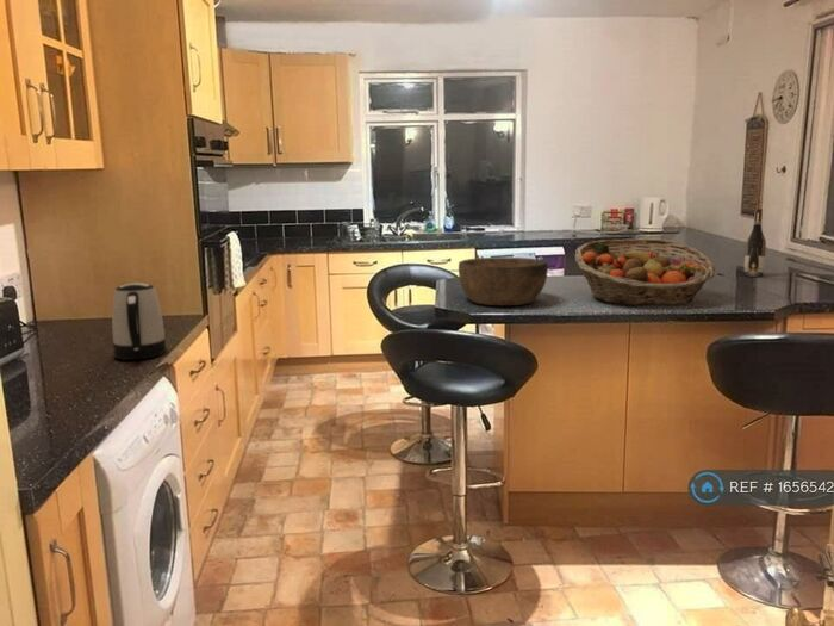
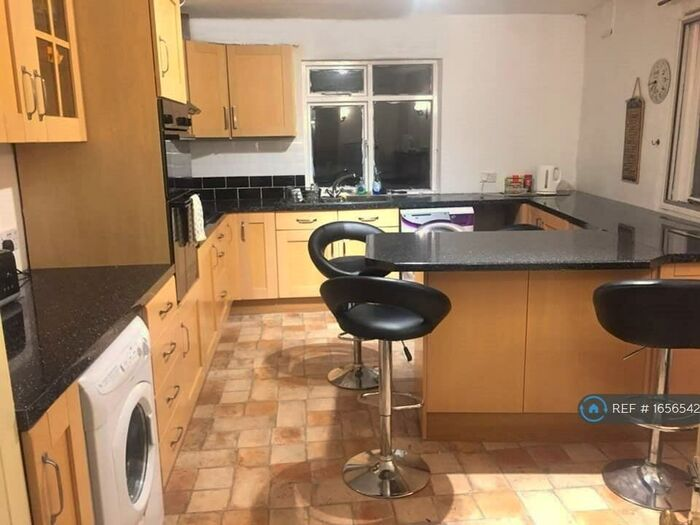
- kettle (136, 320)
- wine bottle (755, 242)
- bowl (502, 280)
- fruit basket (642, 271)
